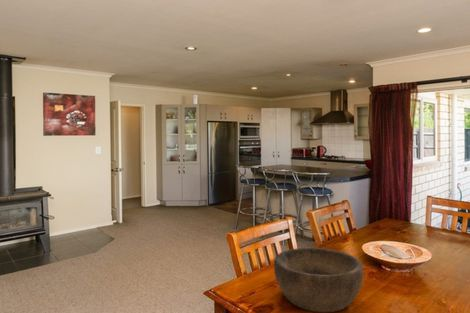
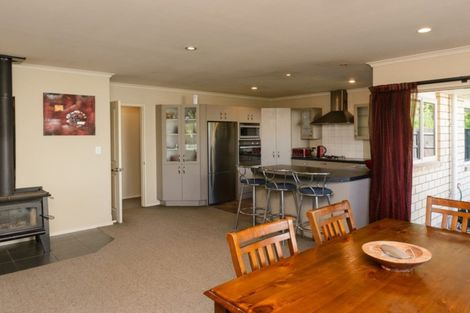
- bowl (317, 278)
